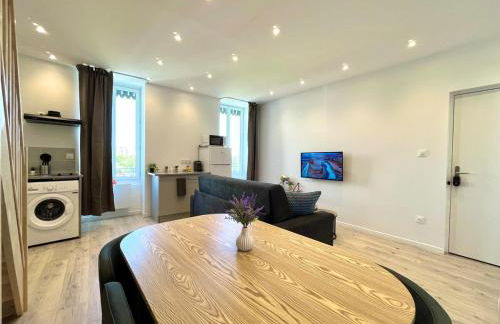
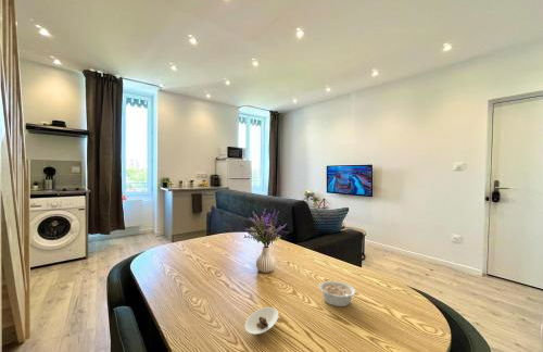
+ legume (338, 293)
+ saucer (262, 322)
